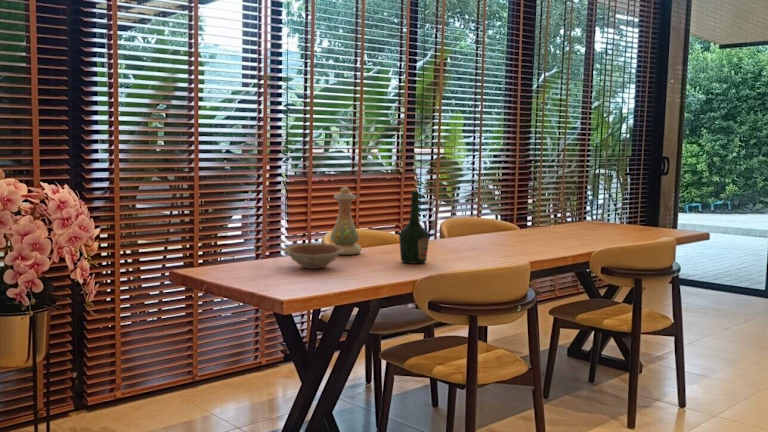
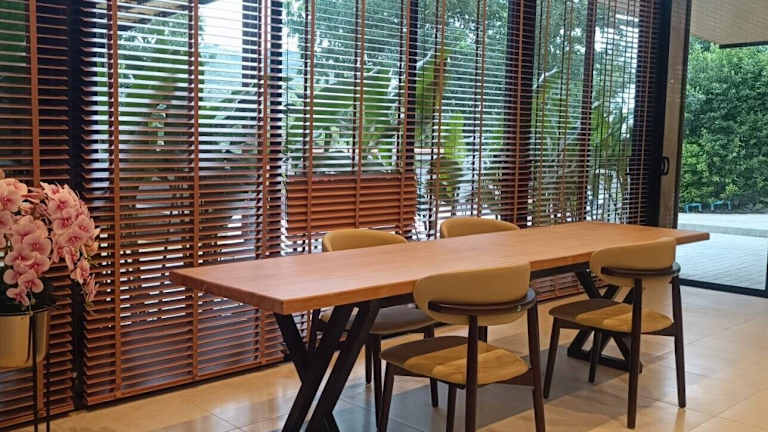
- bowl (313, 256)
- bottle (414, 226)
- vase (345, 219)
